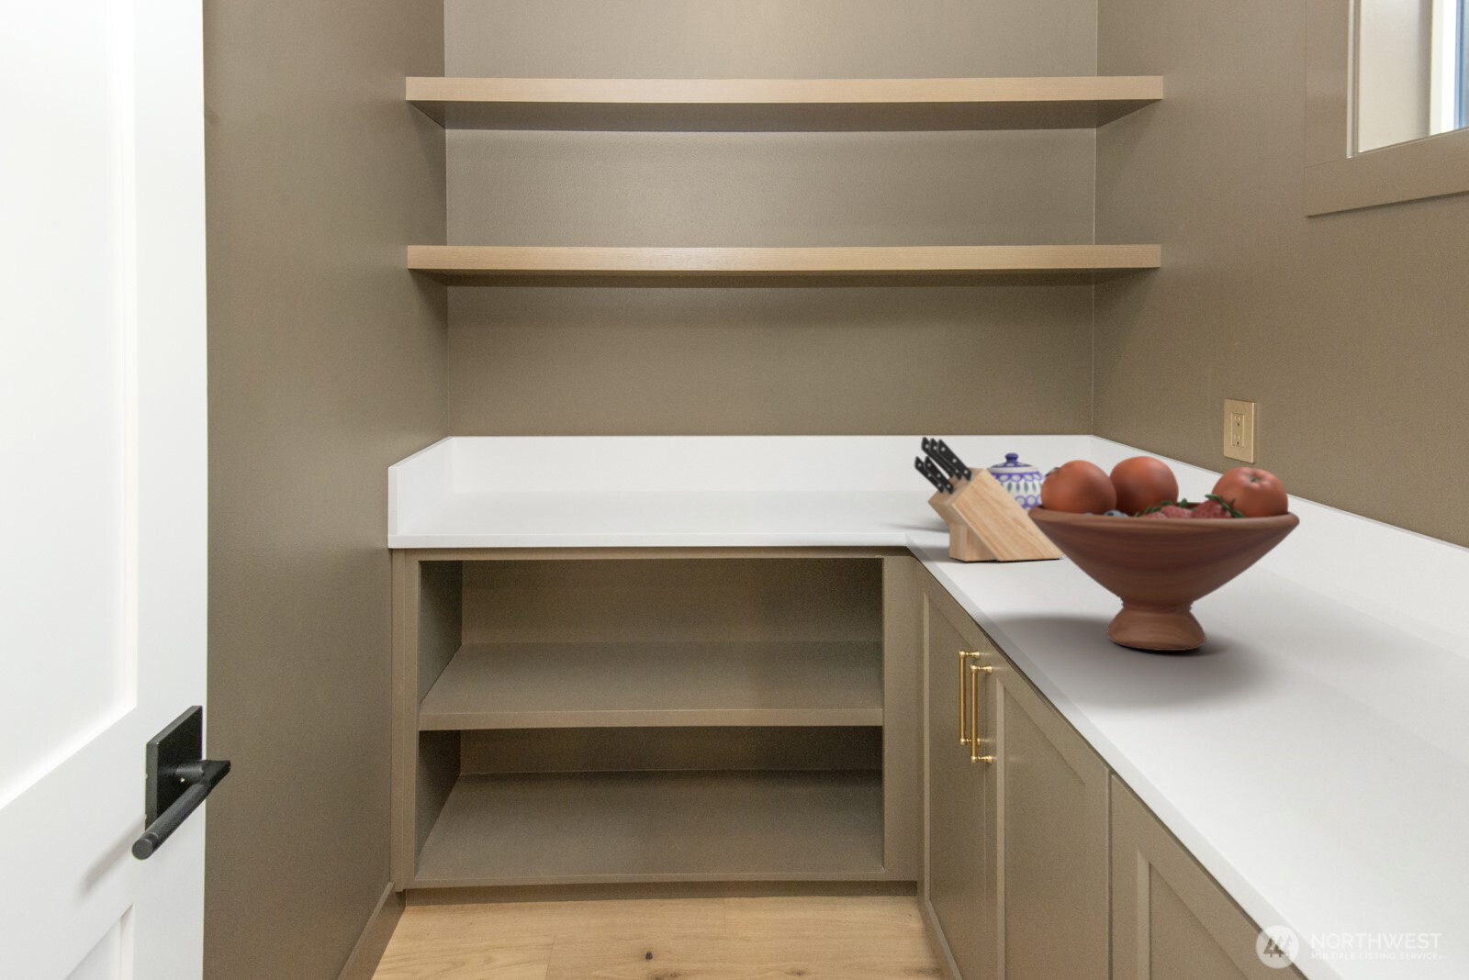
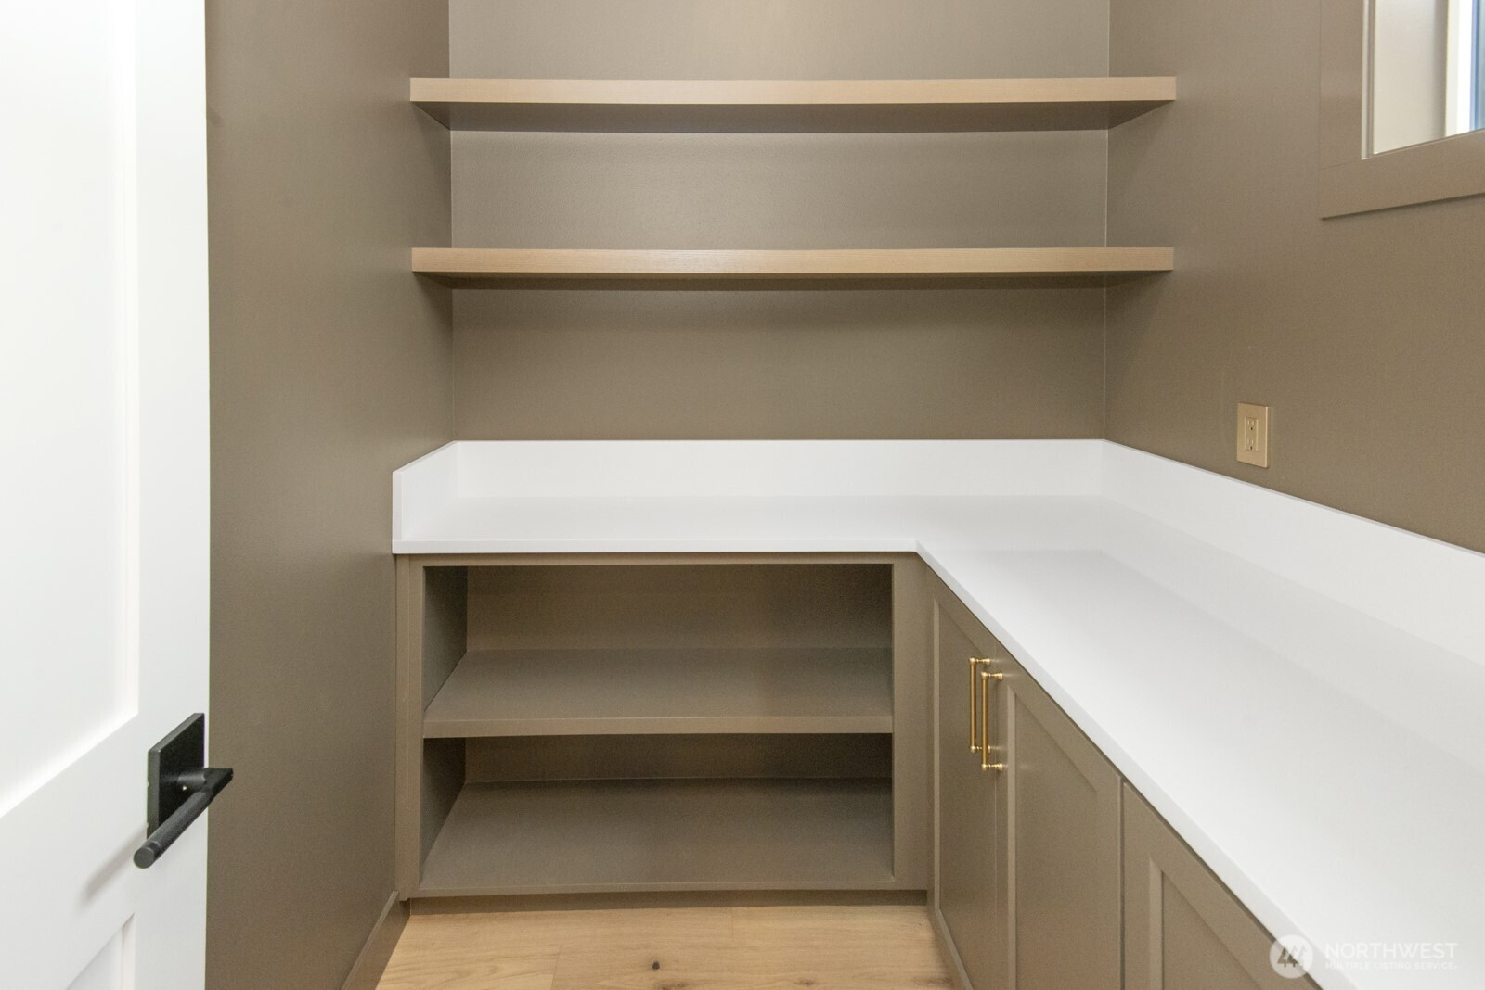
- knife block (986, 498)
- teapot (1012, 493)
- fruit bowl (1157, 550)
